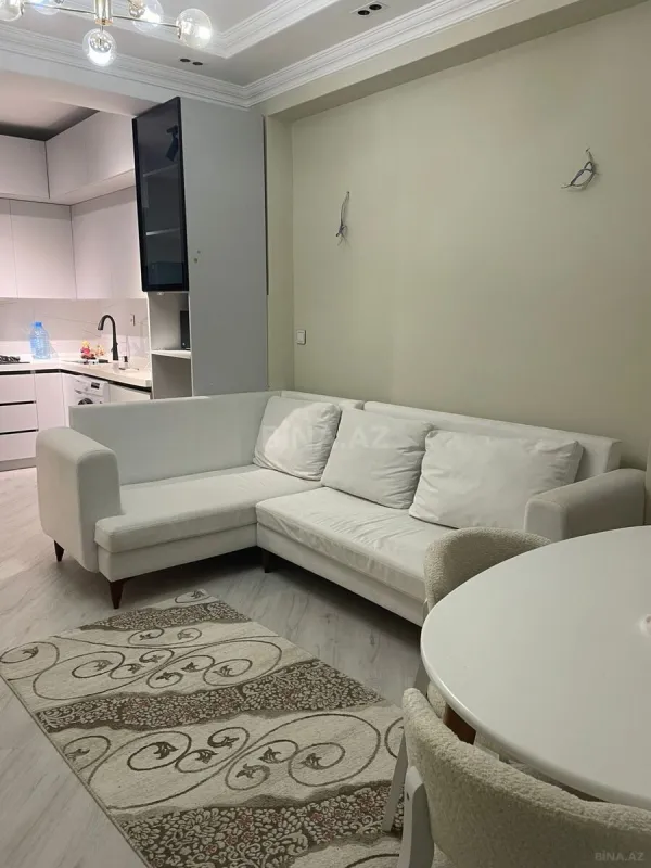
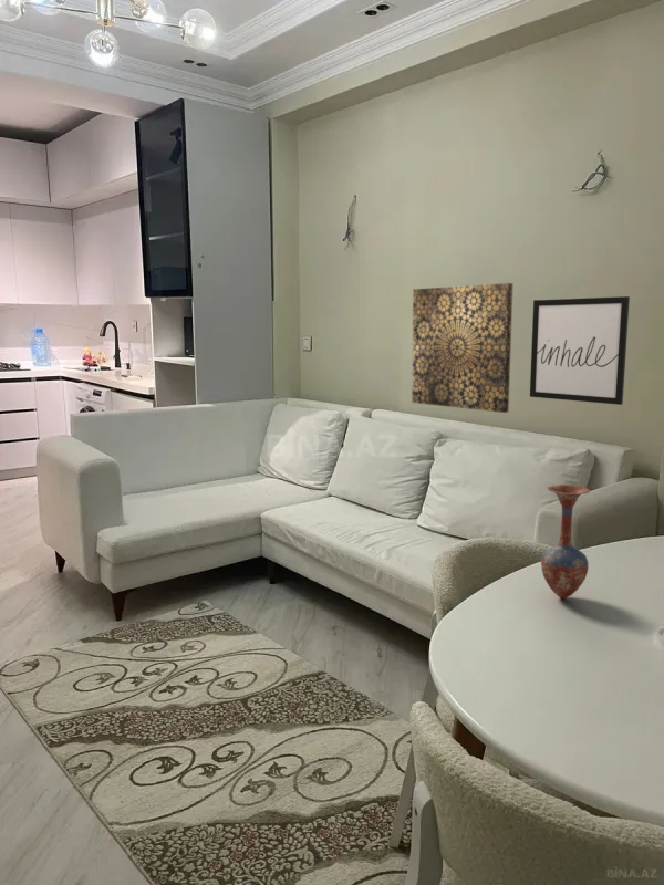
+ wall art (458, 347)
+ vase (564, 544)
+ wall art (575, 350)
